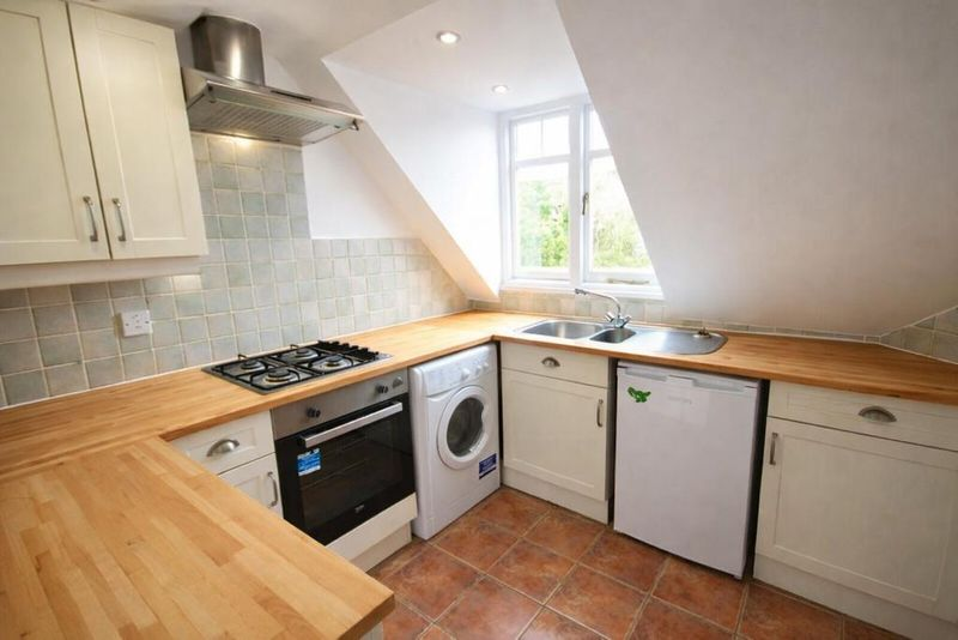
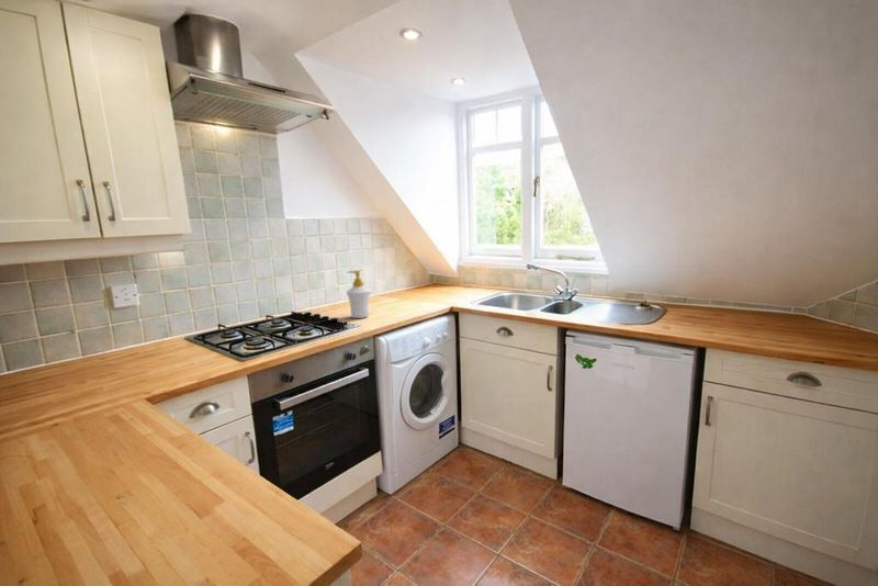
+ soap bottle (359, 293)
